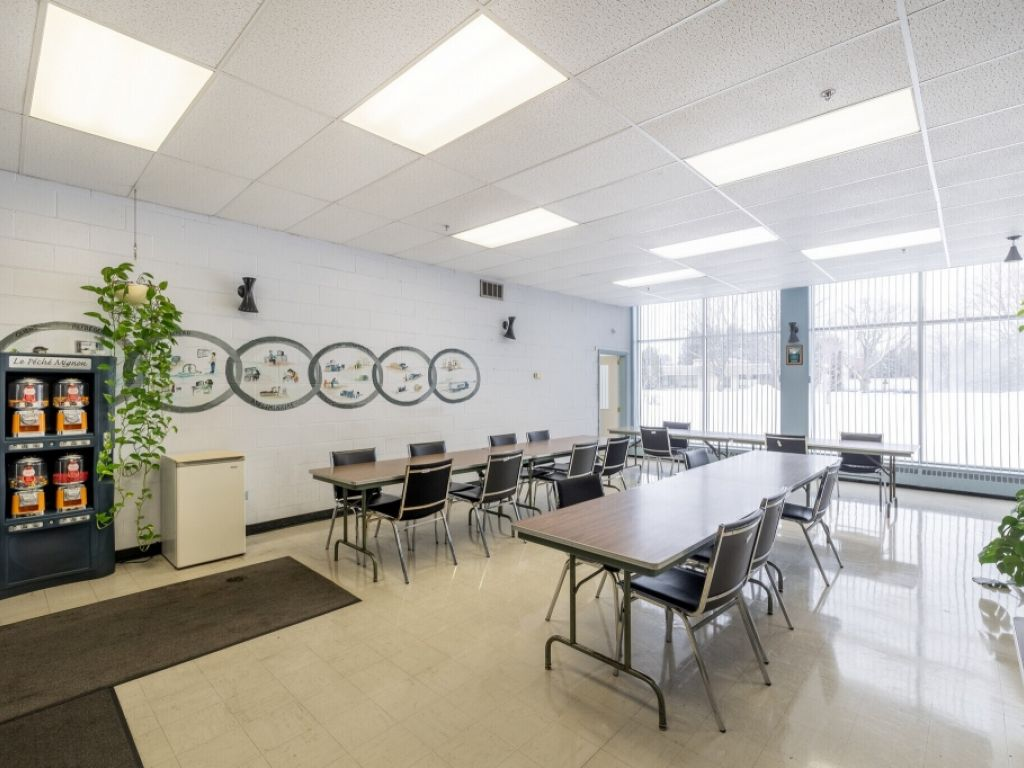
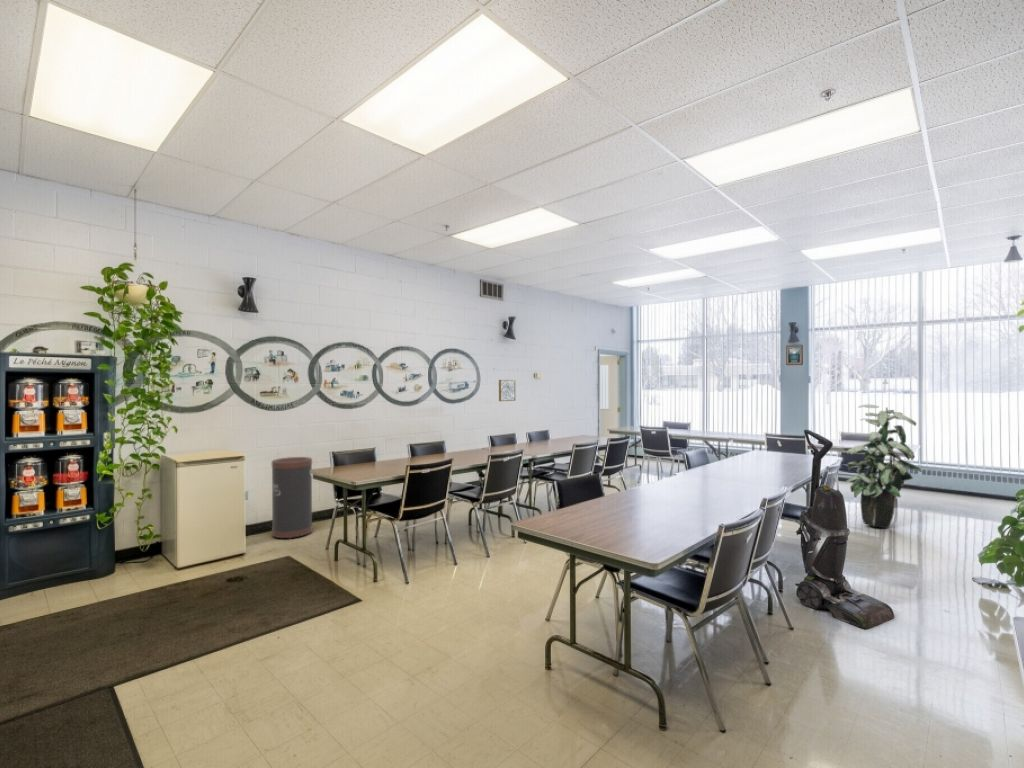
+ wall art (507, 390)
+ indoor plant (877, 465)
+ trash can (292, 496)
+ vacuum cleaner (843, 520)
